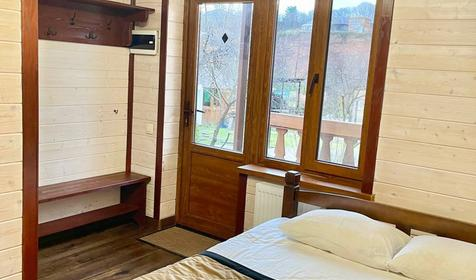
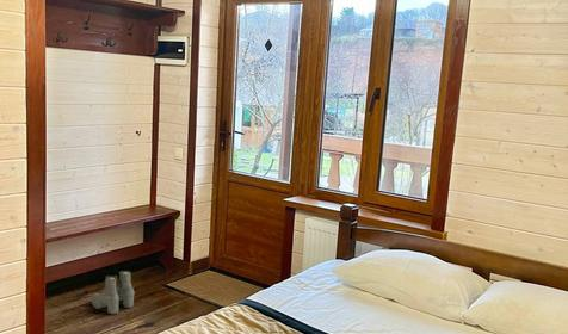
+ boots (112, 289)
